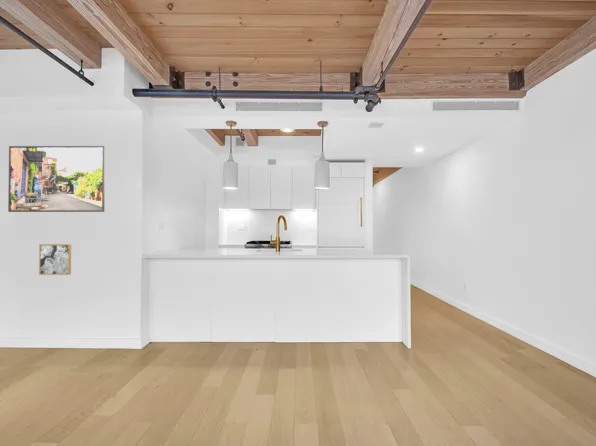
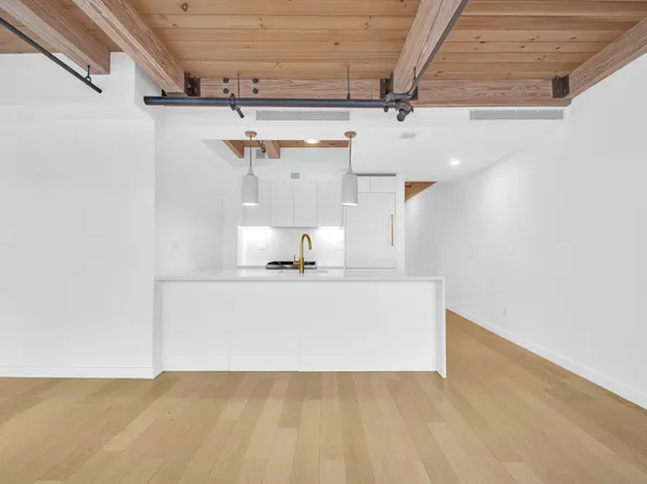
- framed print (56, 178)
- wall art (55, 259)
